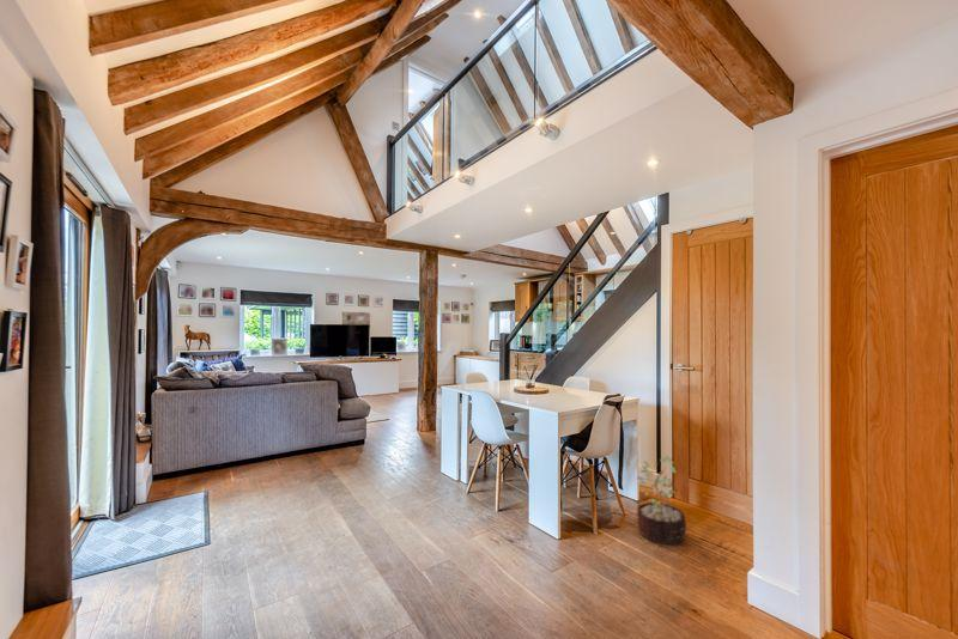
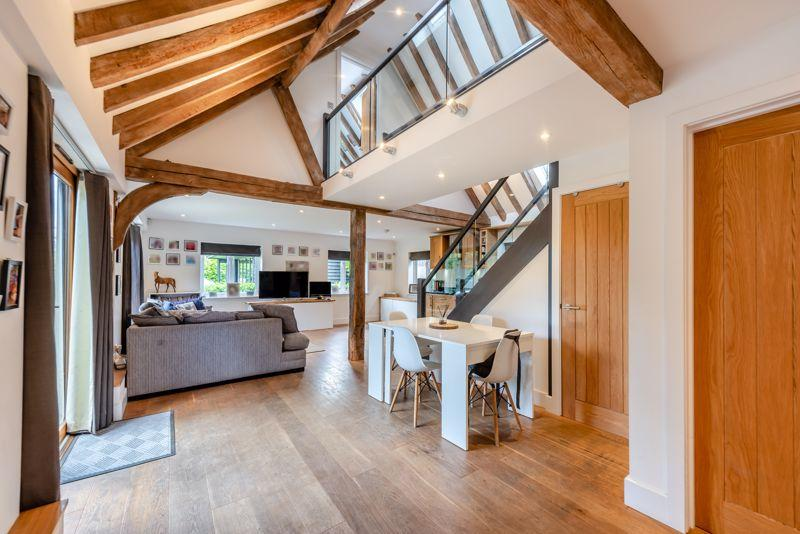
- decorative plant (660, 495)
